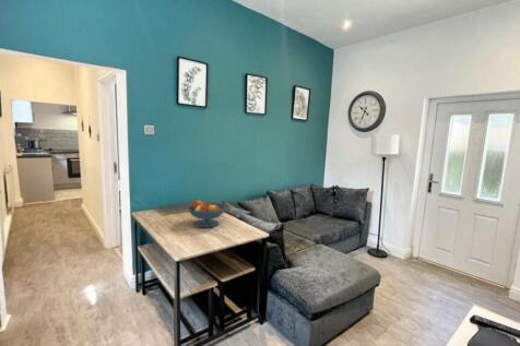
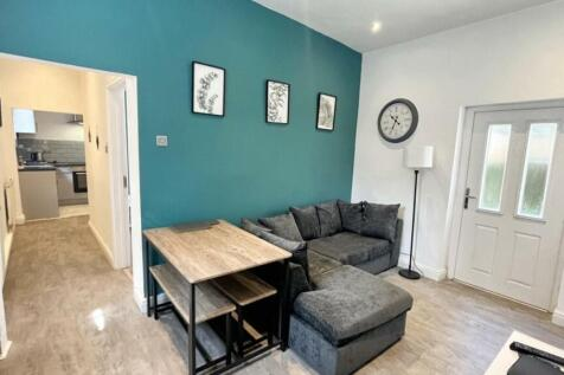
- fruit bowl (206, 212)
